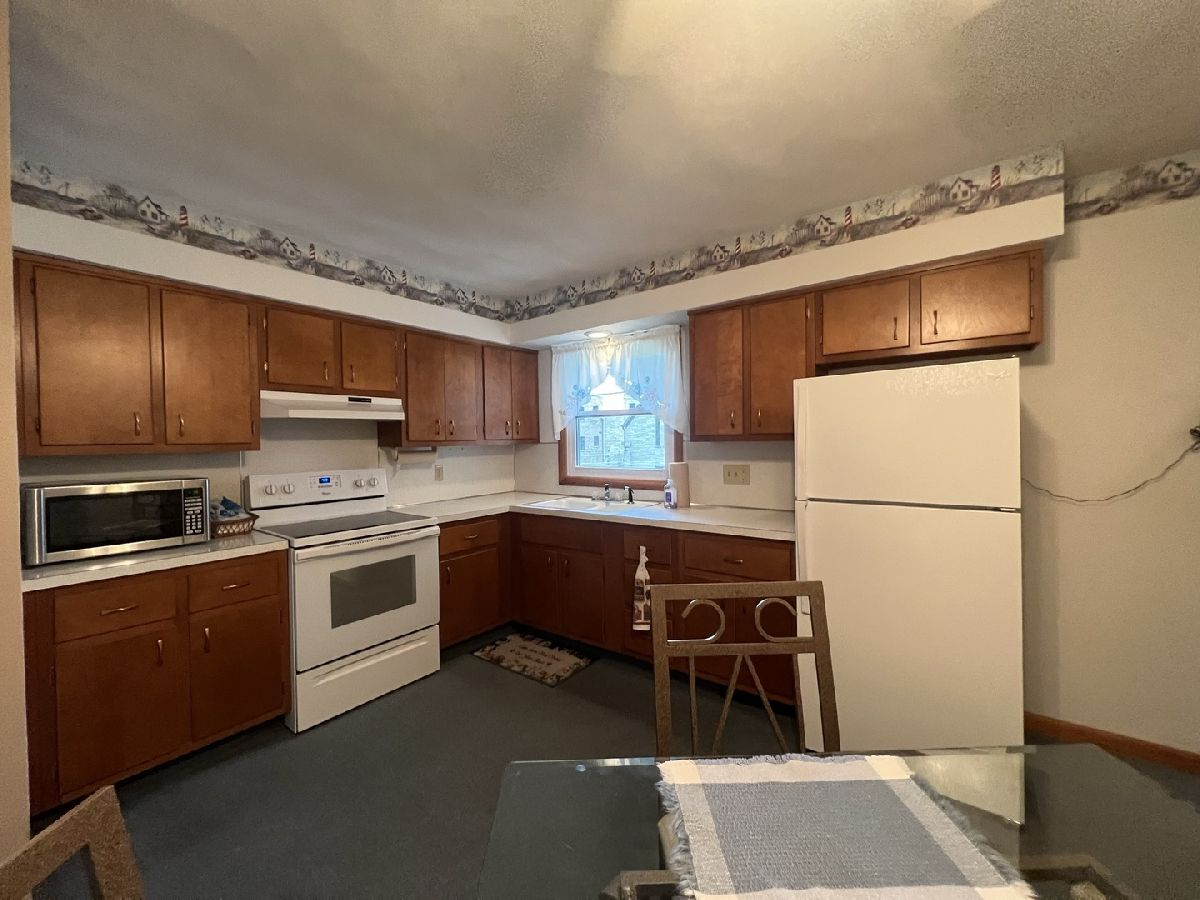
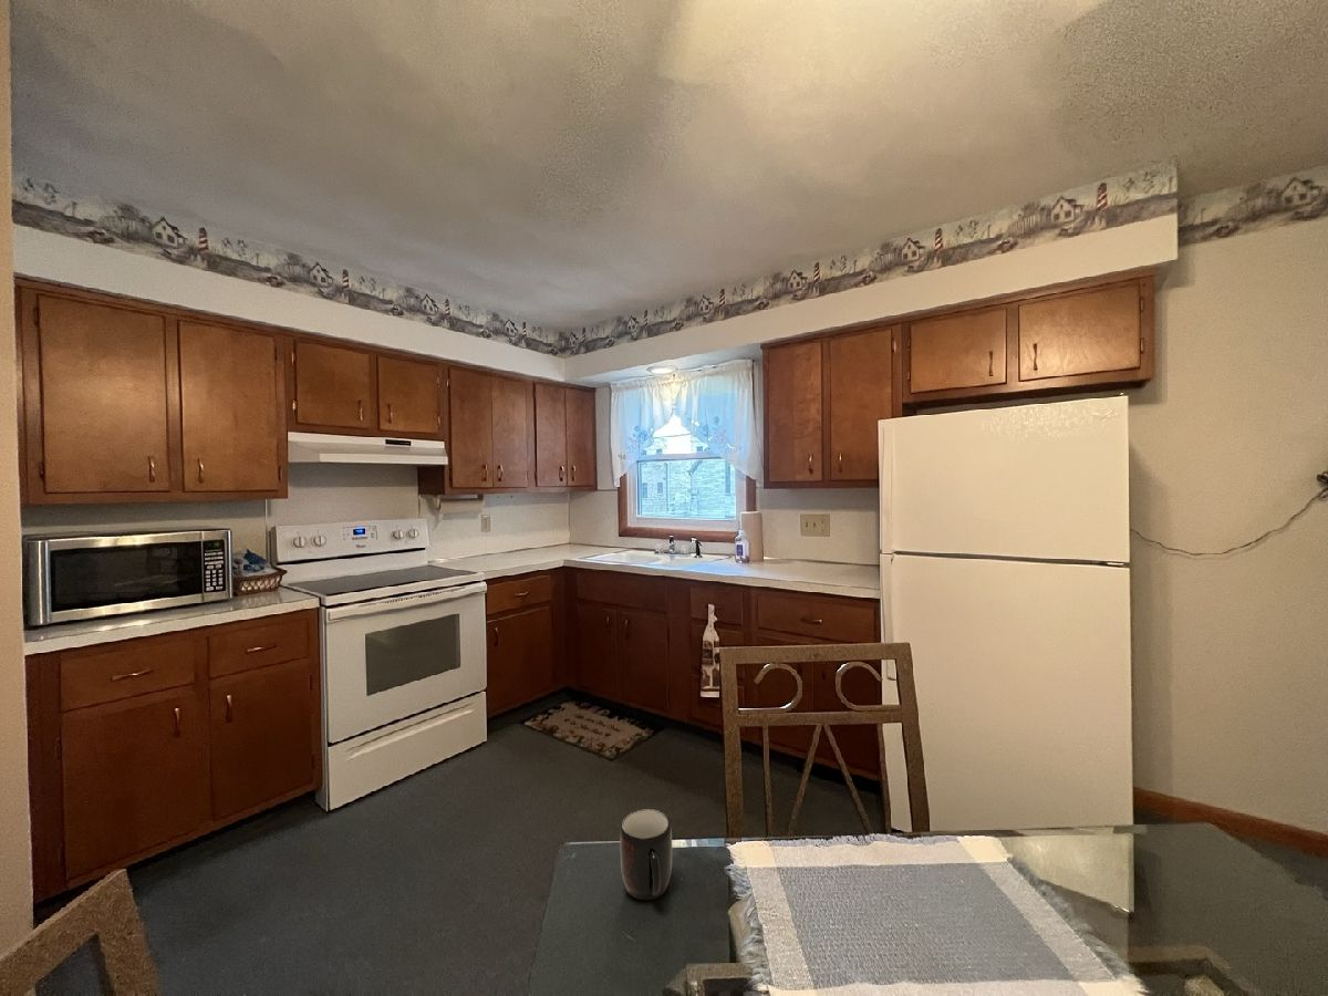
+ mug (647, 859)
